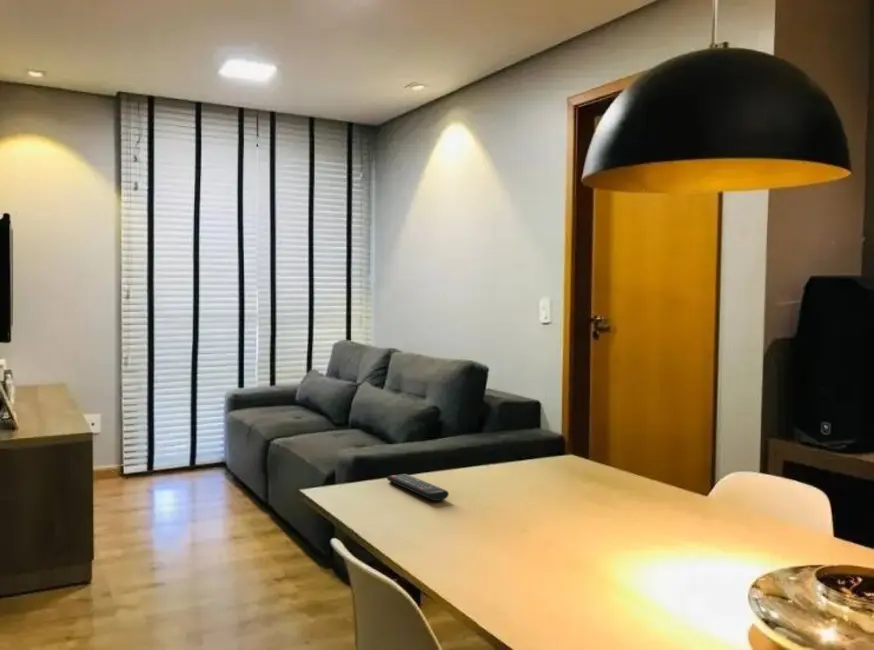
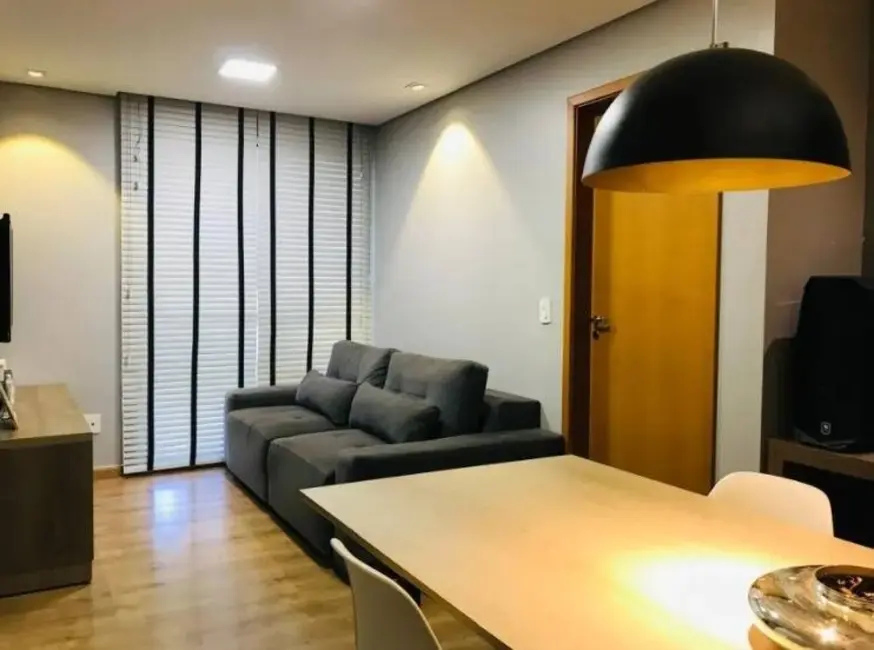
- remote control (416, 486)
